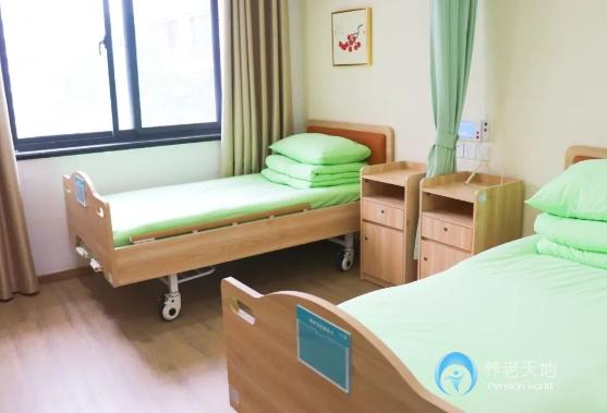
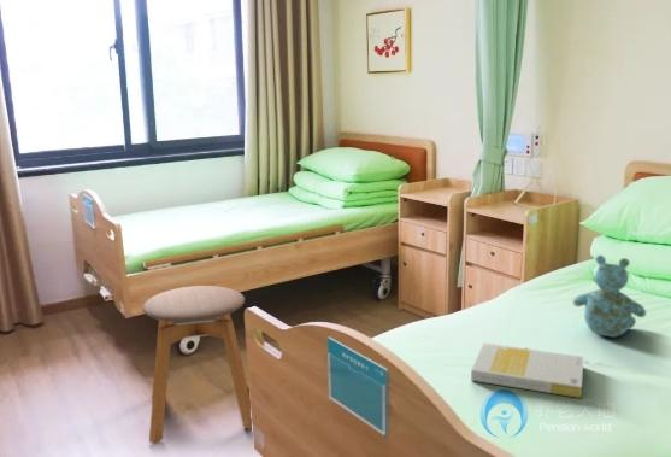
+ stuffed bear (611, 293)
+ stool (192, 336)
+ book (528, 368)
